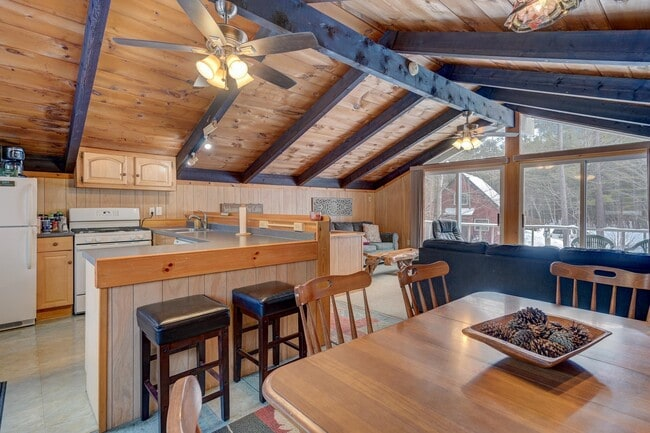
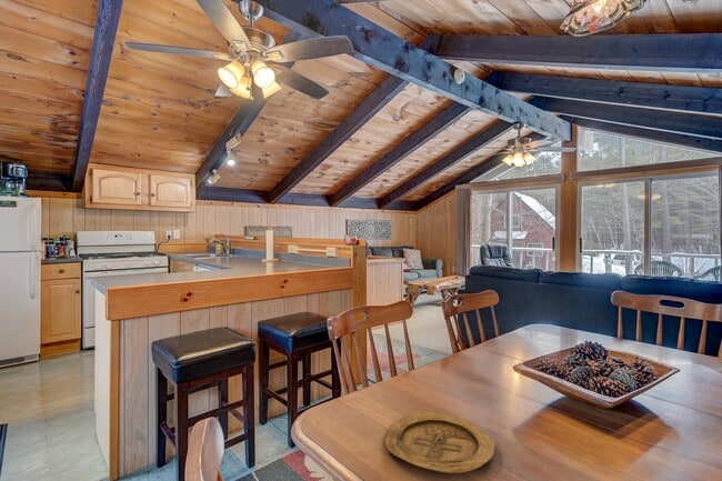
+ plate (438, 440)
